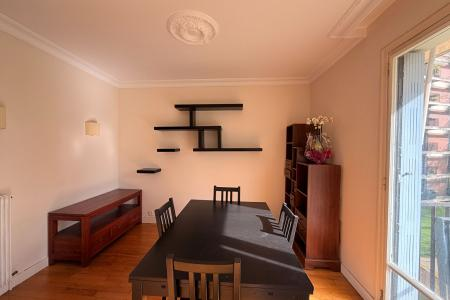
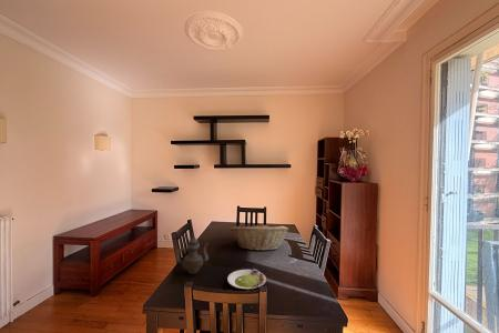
+ fruit basket (258, 233)
+ teapot (192, 252)
+ salad plate (246, 279)
